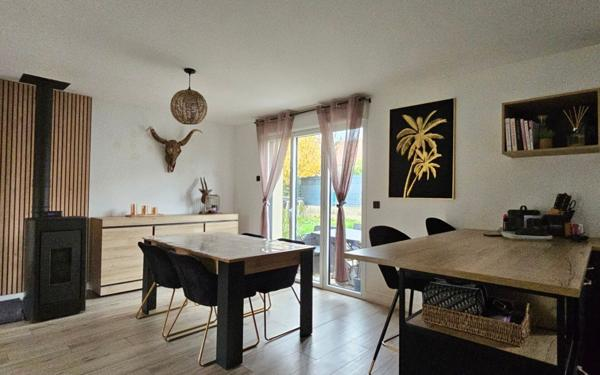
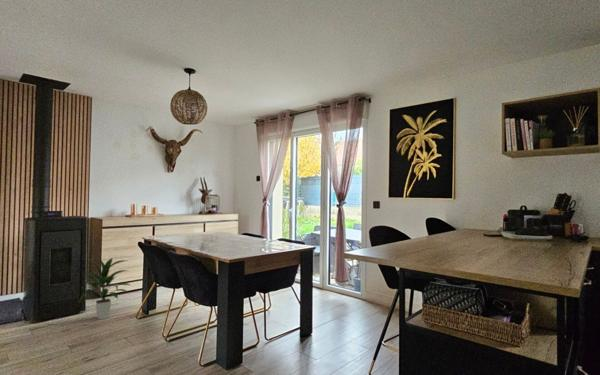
+ indoor plant (105, 286)
